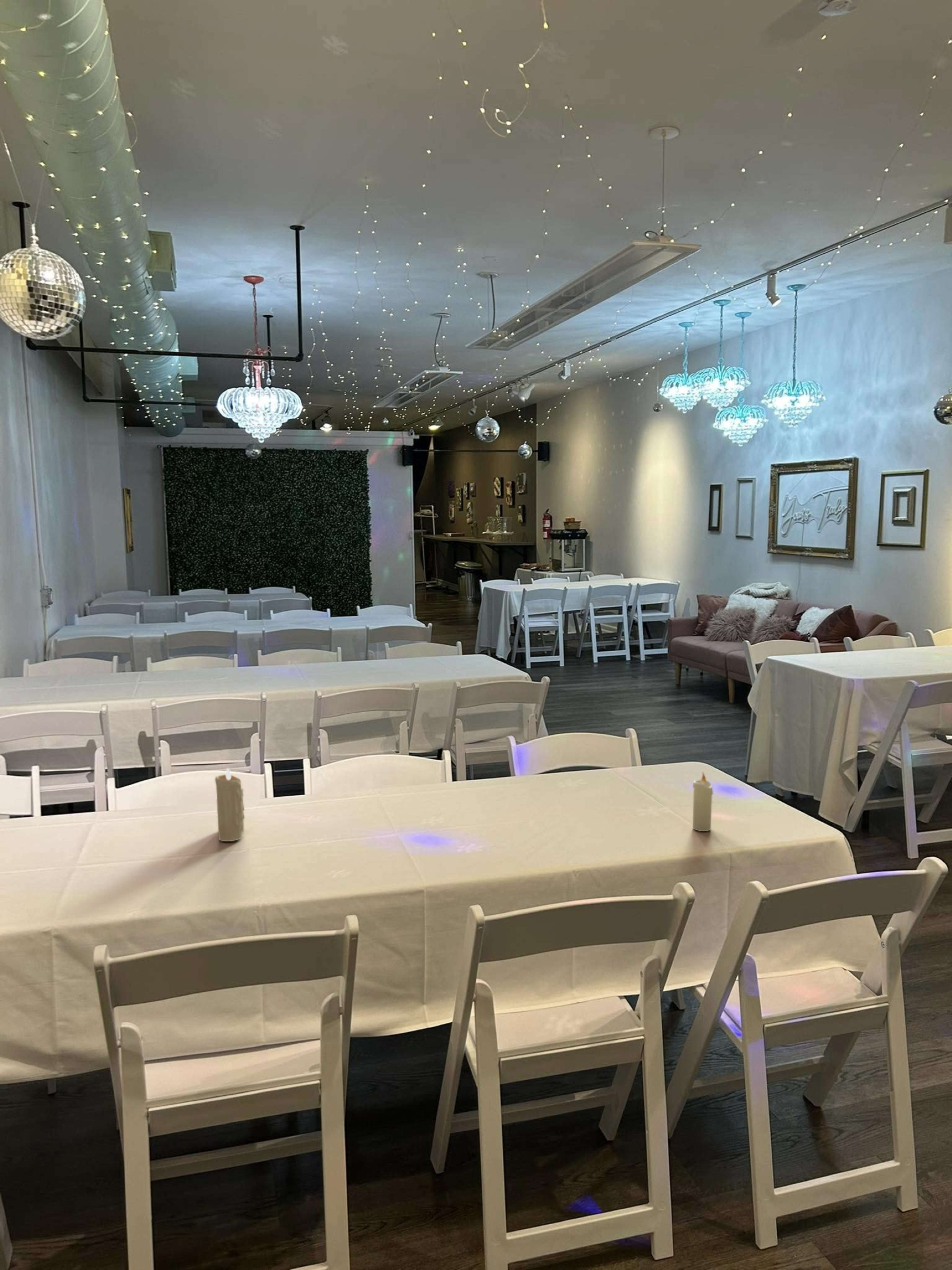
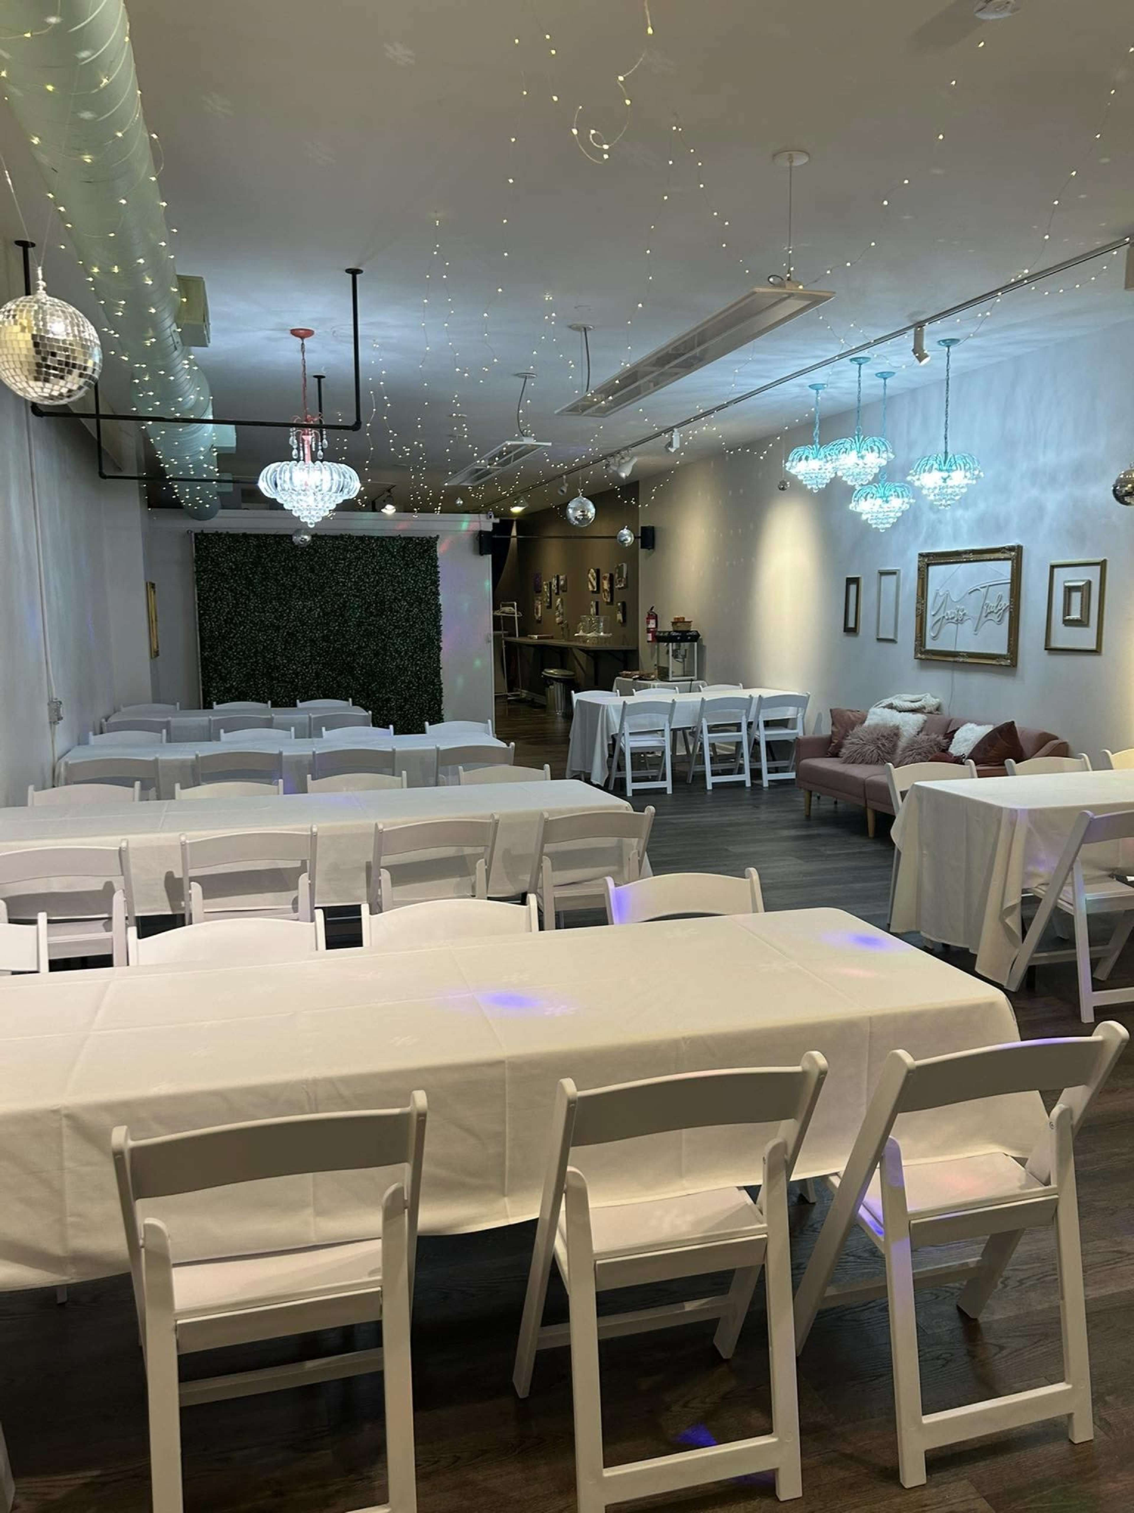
- candle (230, 799)
- candle (703, 800)
